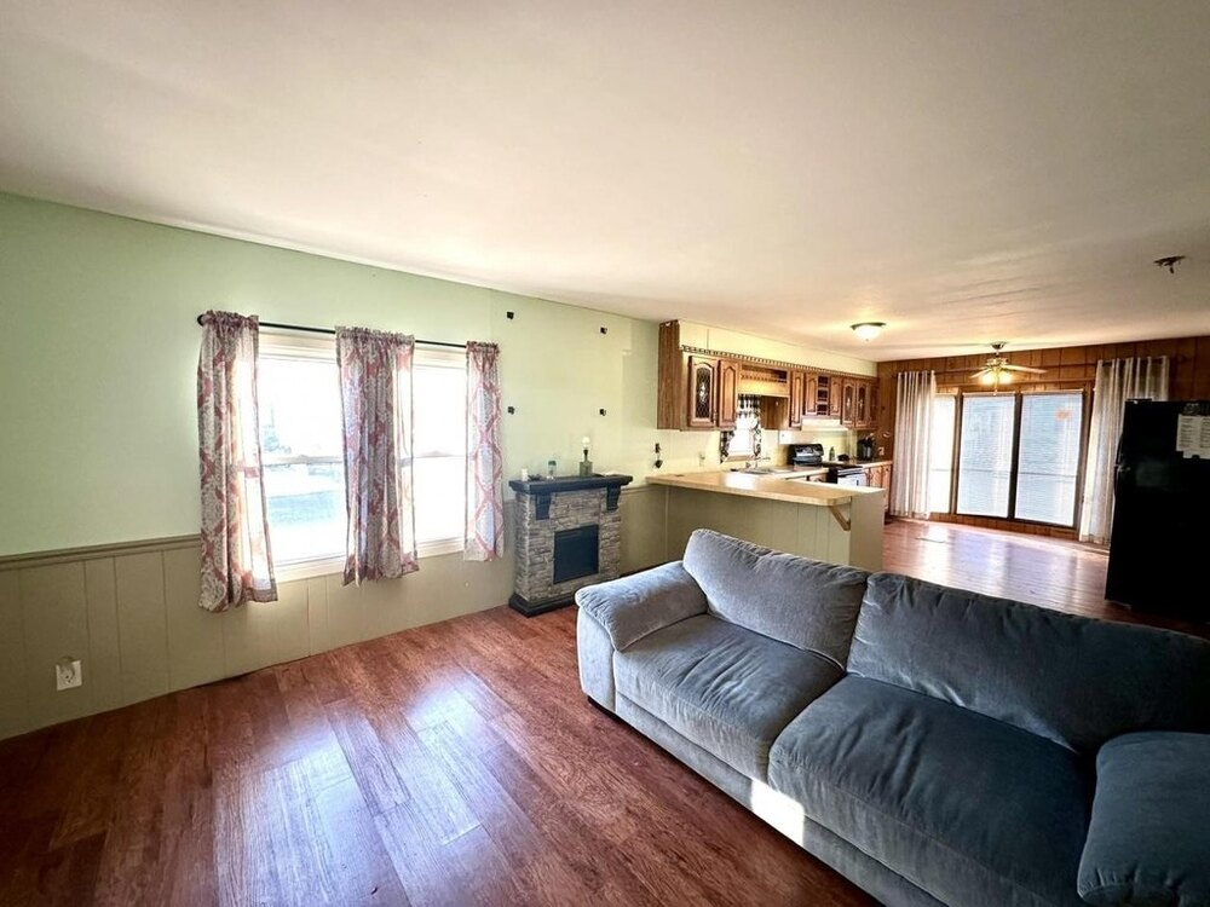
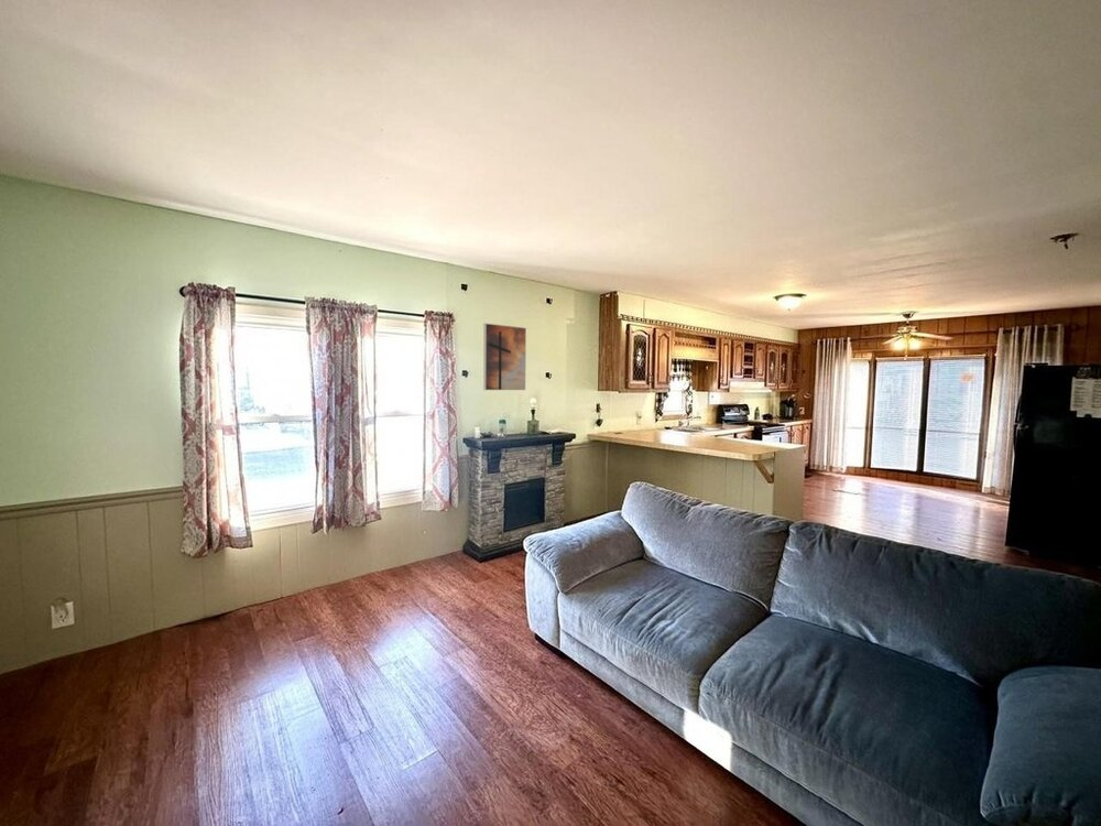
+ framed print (505, 358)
